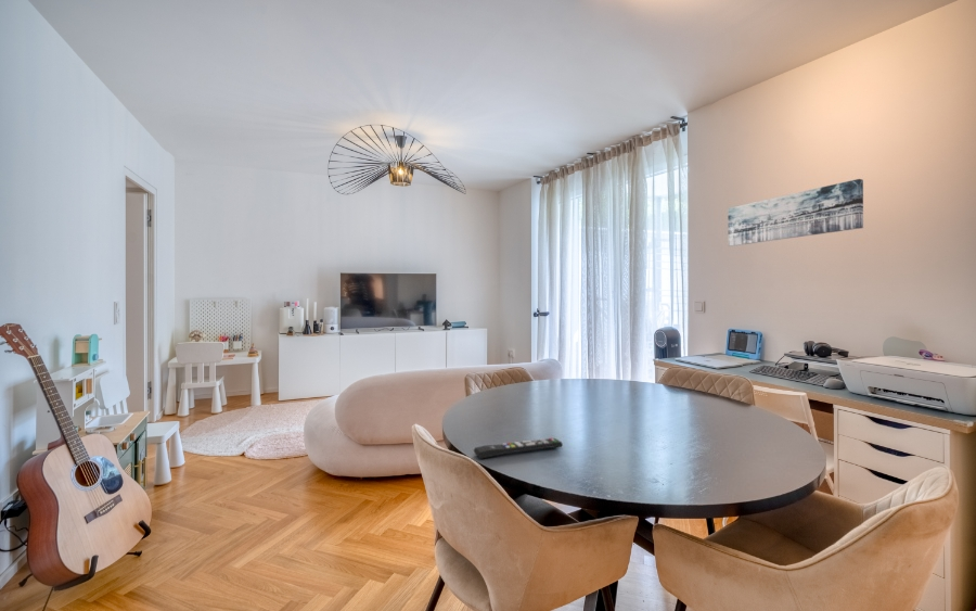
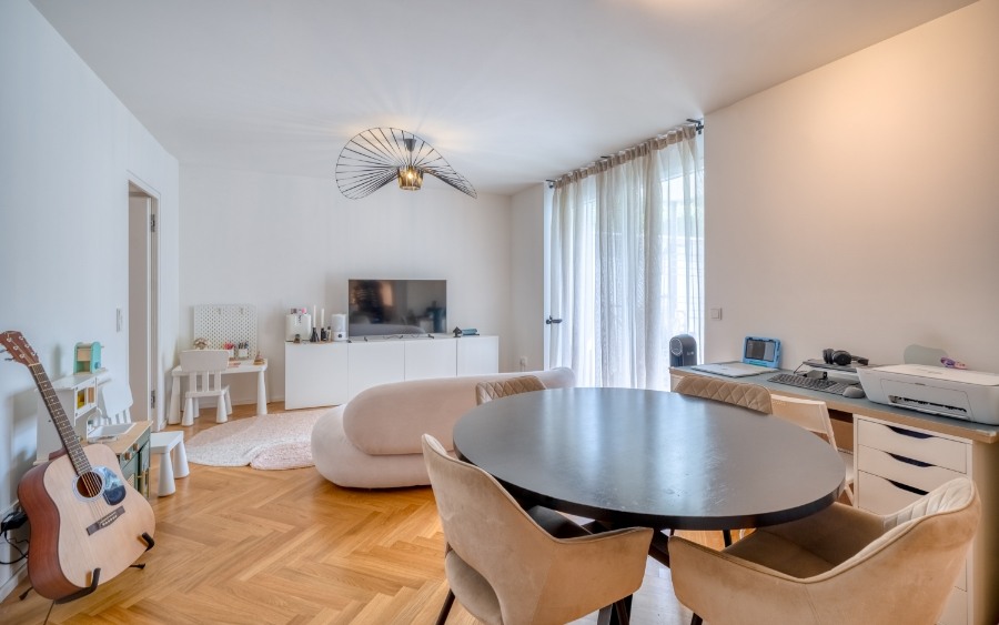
- wall art (786, 216)
- remote control (518, 447)
